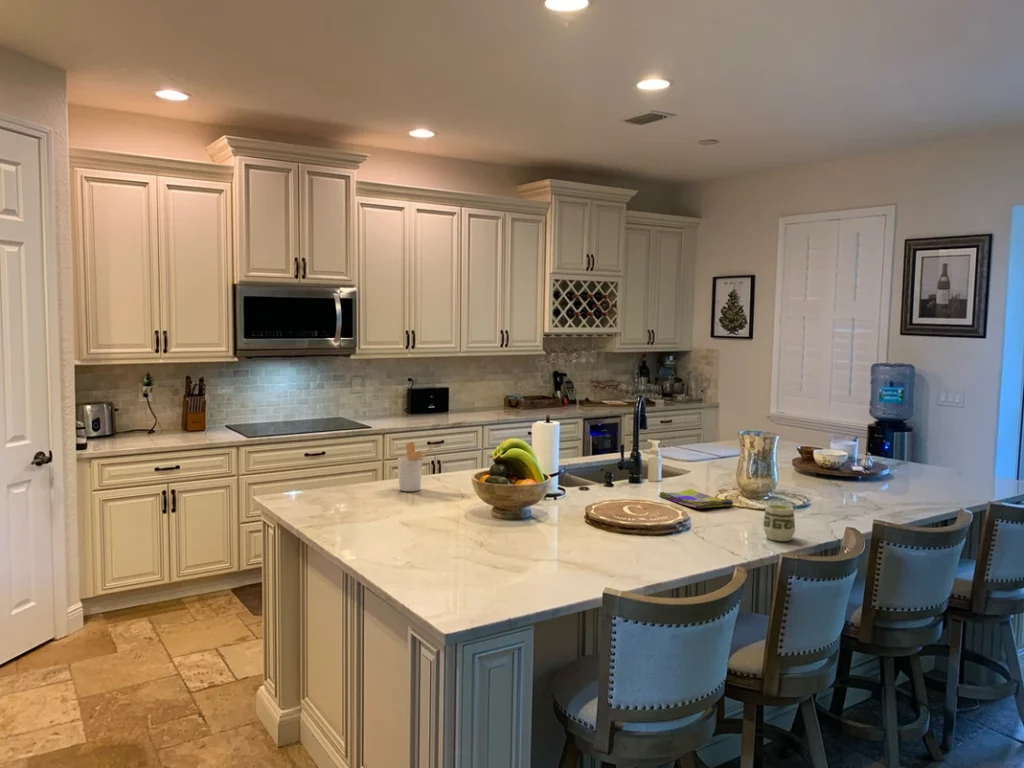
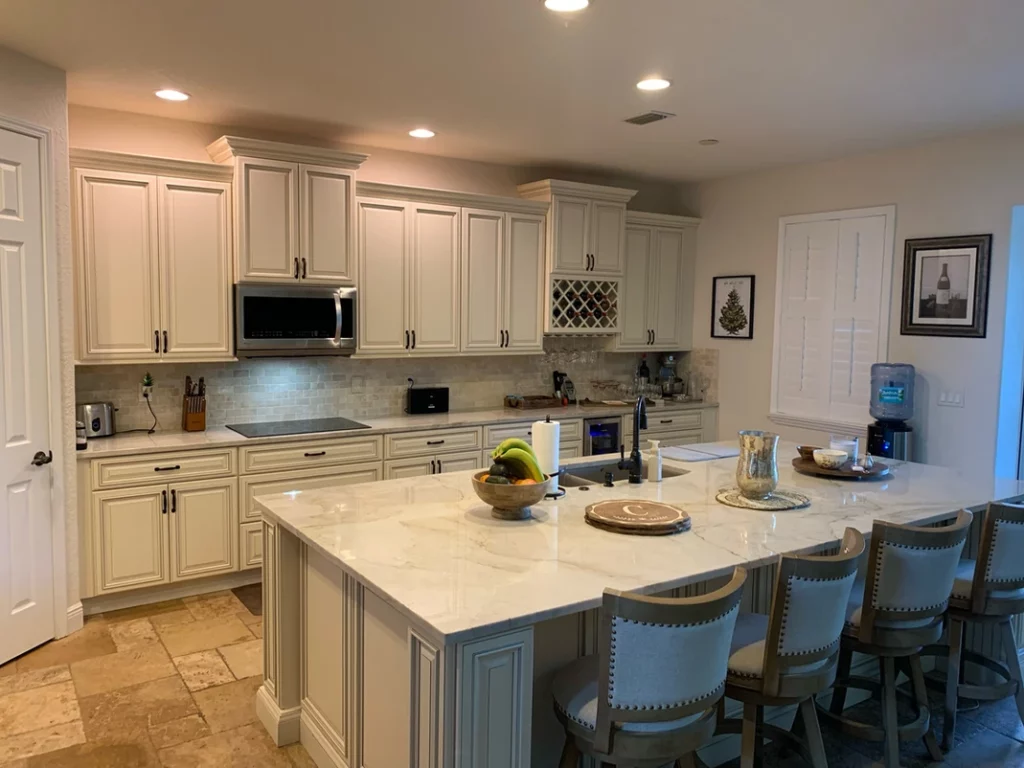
- dish towel (695, 498)
- cup (779, 522)
- utensil holder (416, 466)
